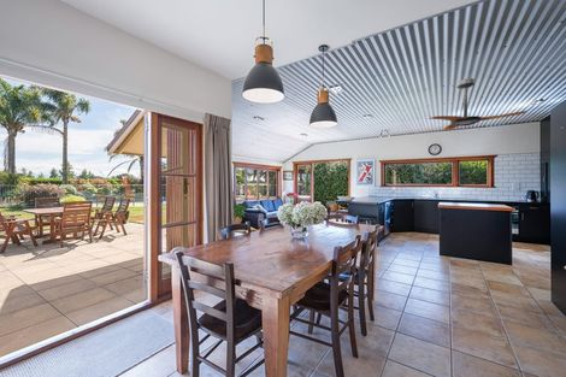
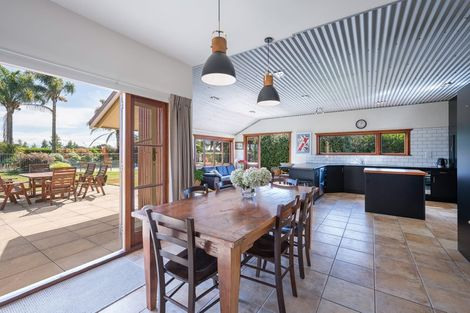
- ceiling fan (466, 101)
